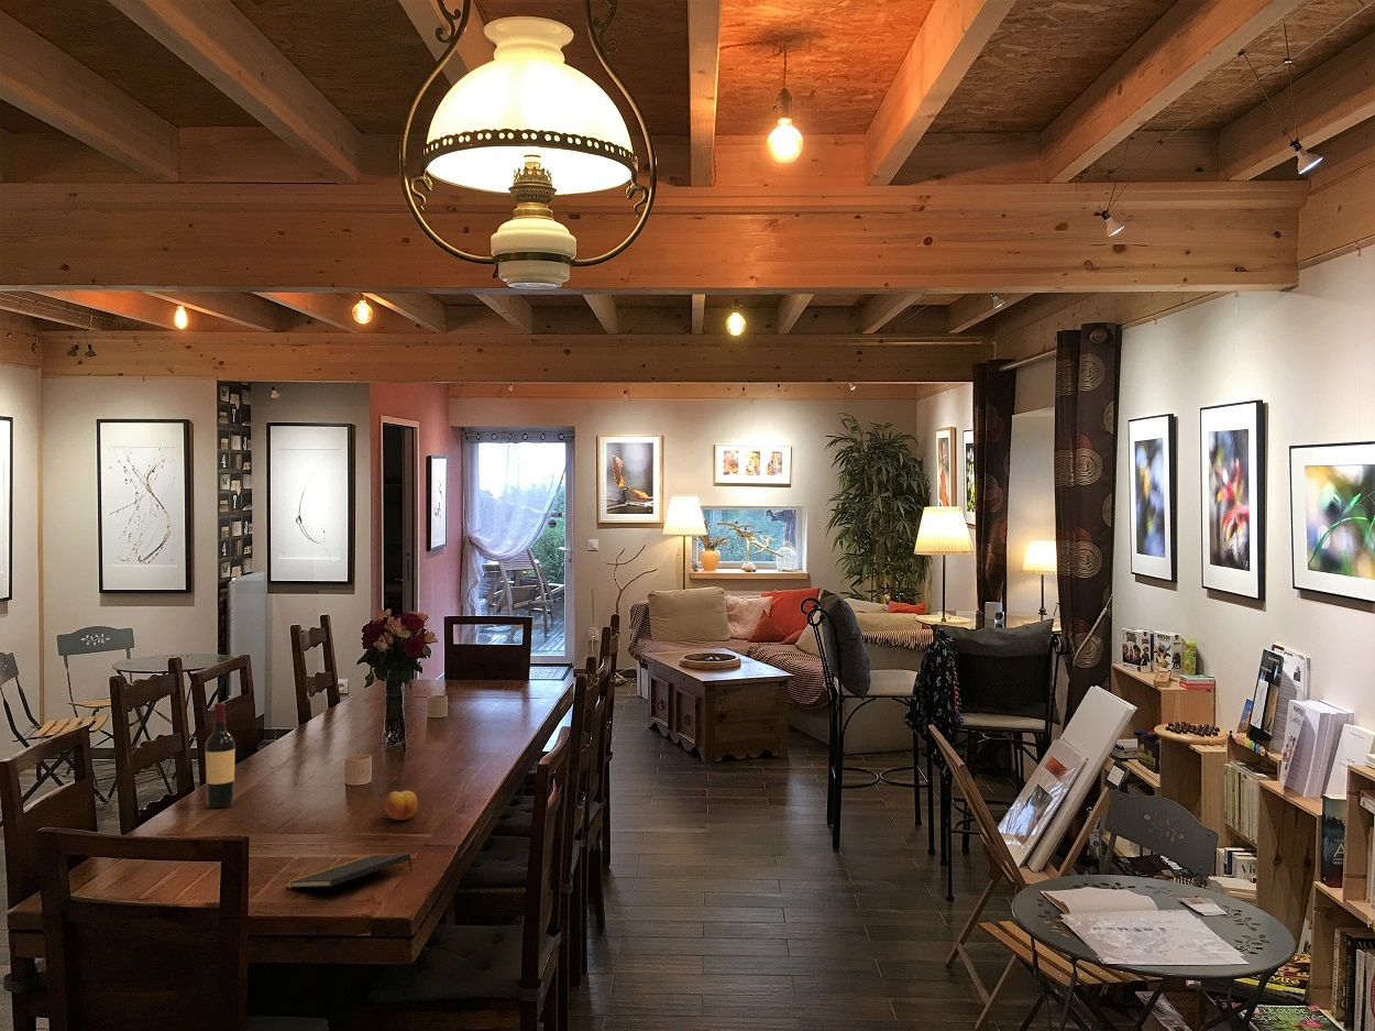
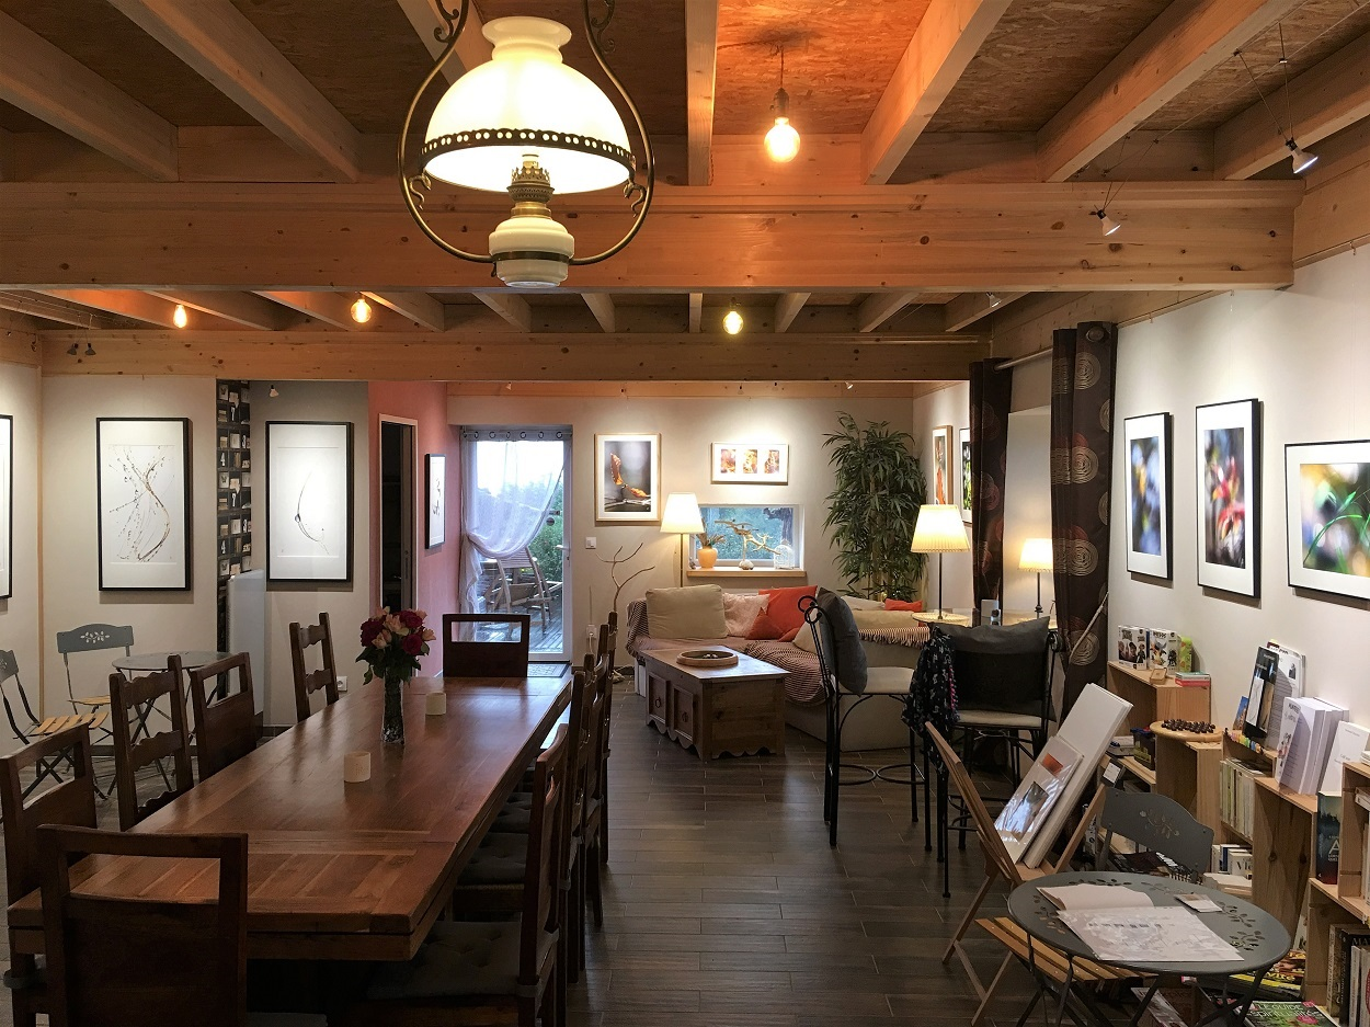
- wine bottle (220, 754)
- fruit (400, 805)
- notepad (349, 870)
